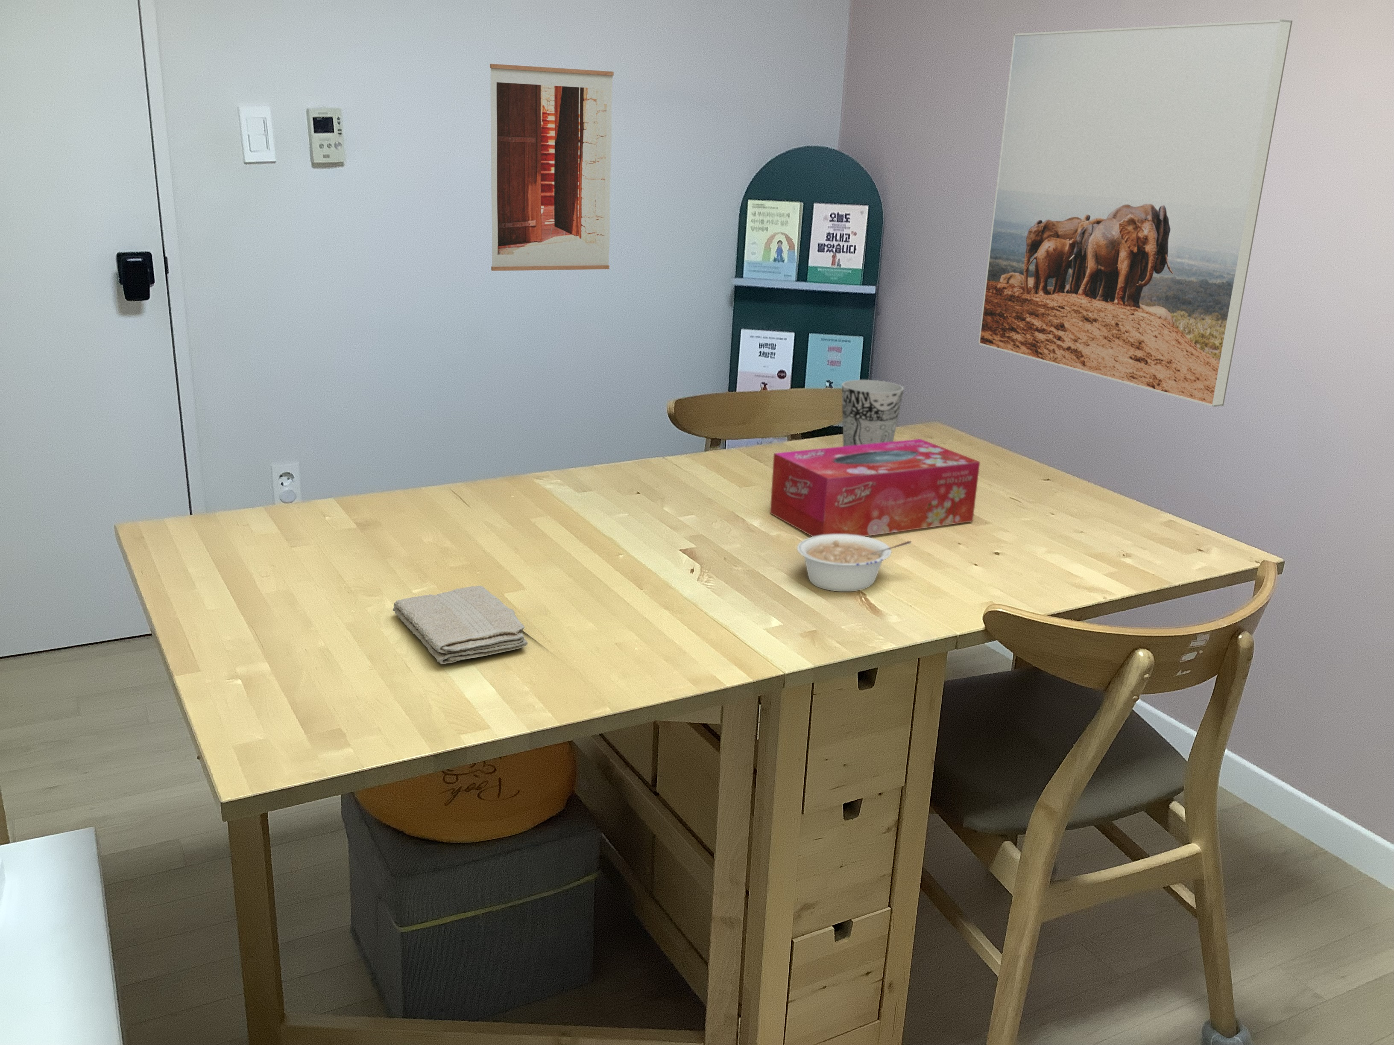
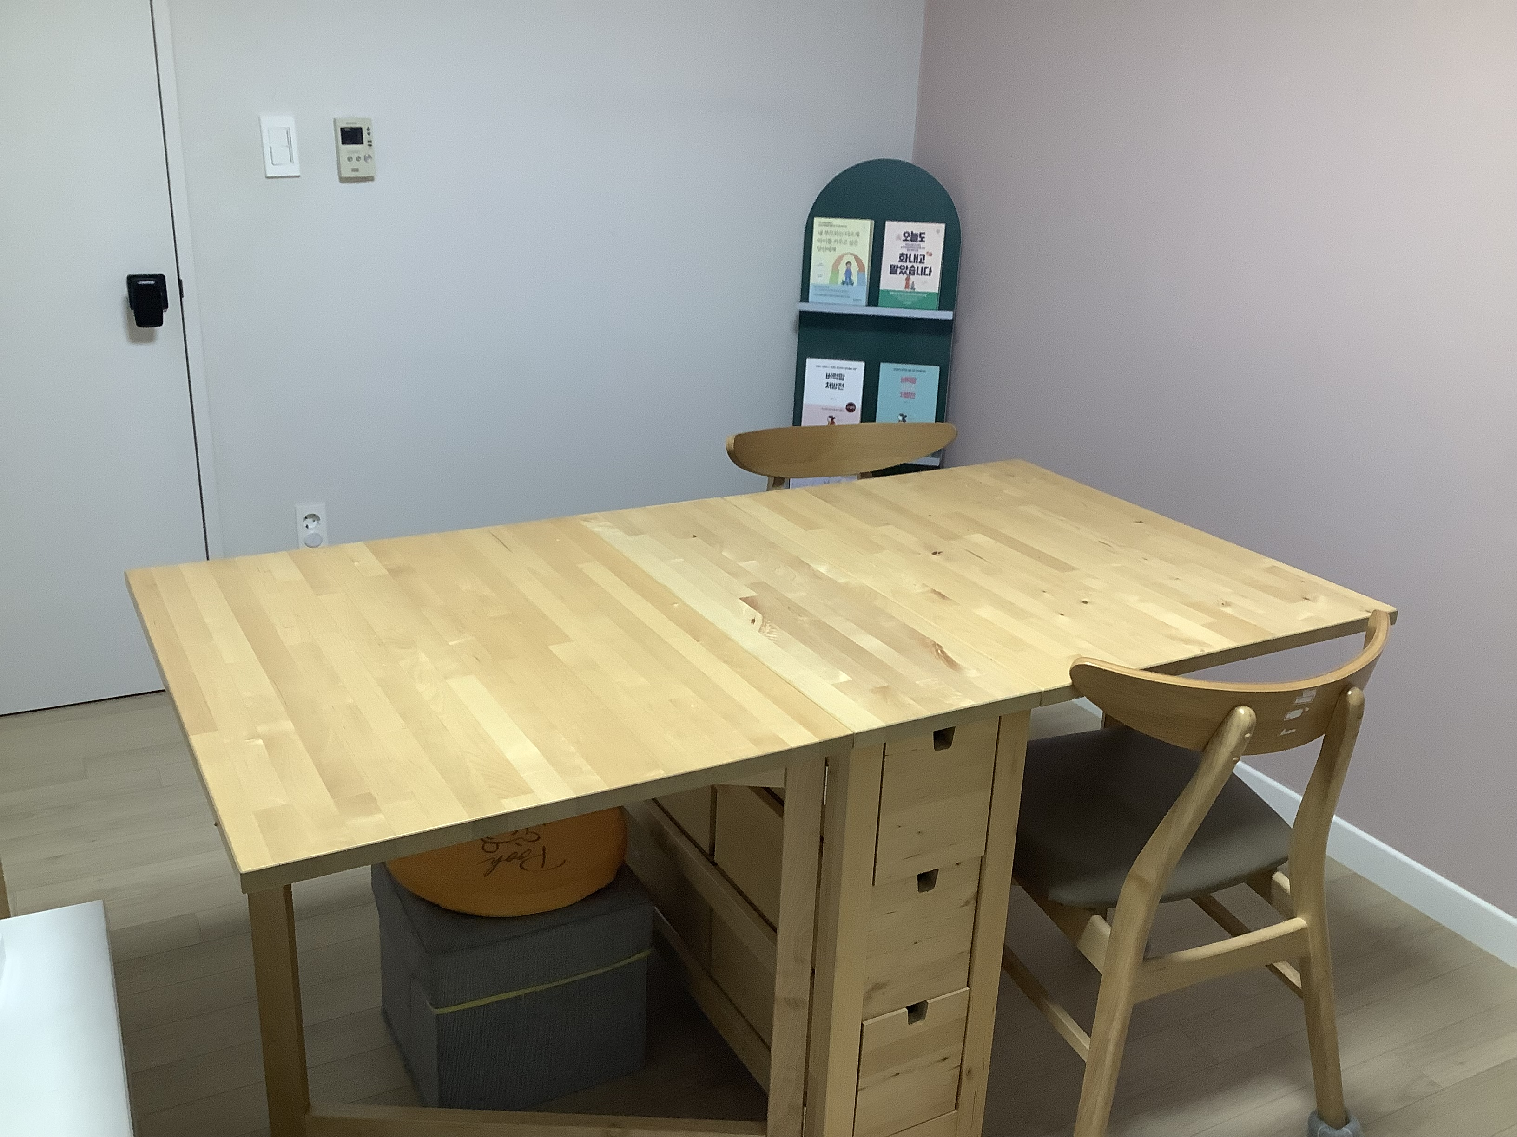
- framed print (1111, 206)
- tissue box (874, 487)
- washcloth (460, 620)
- wall art (552, 171)
- cup (869, 427)
- legume (845, 561)
